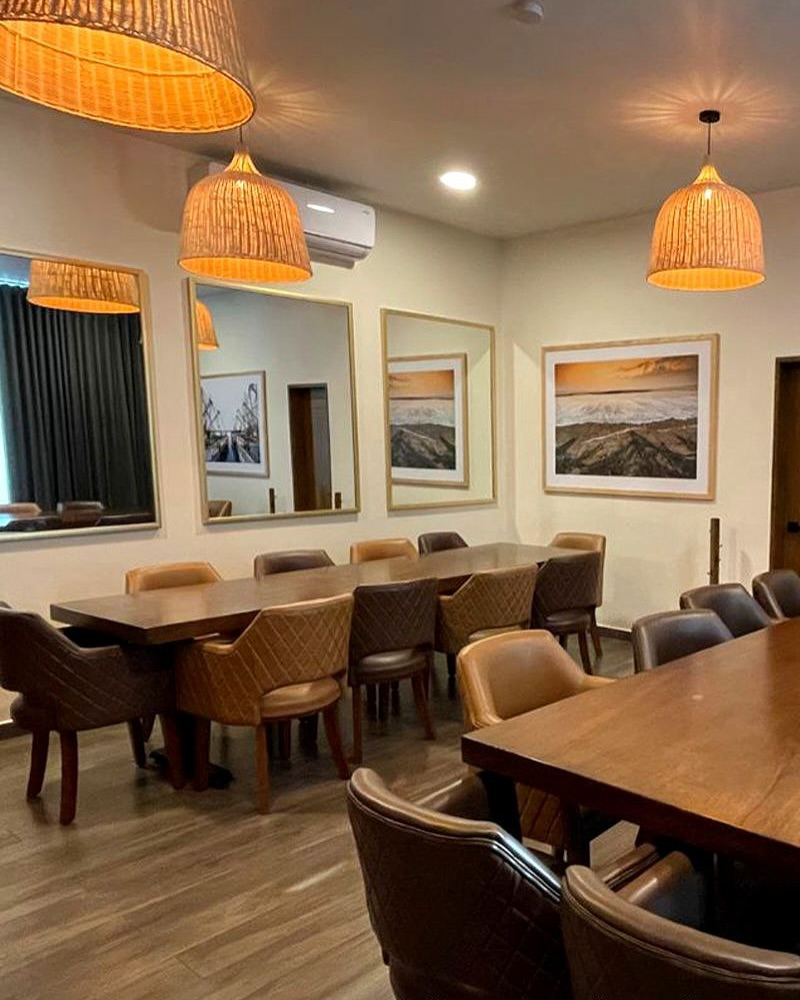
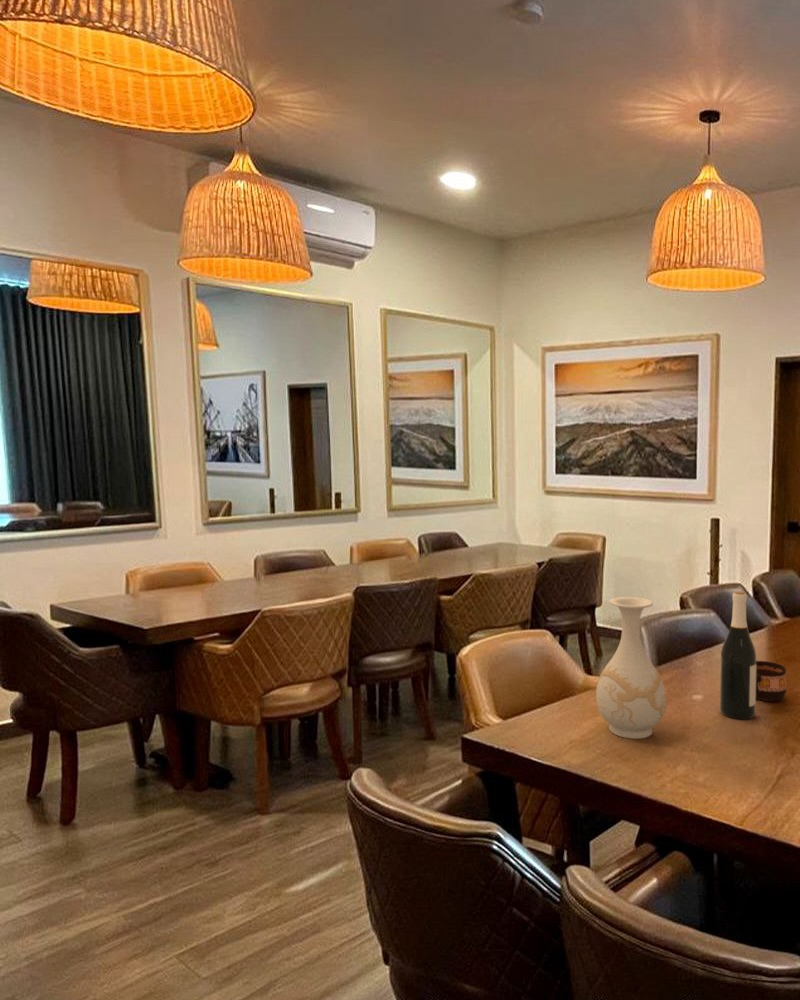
+ cup (762, 681)
+ wine bottle (738, 653)
+ vase (630, 666)
